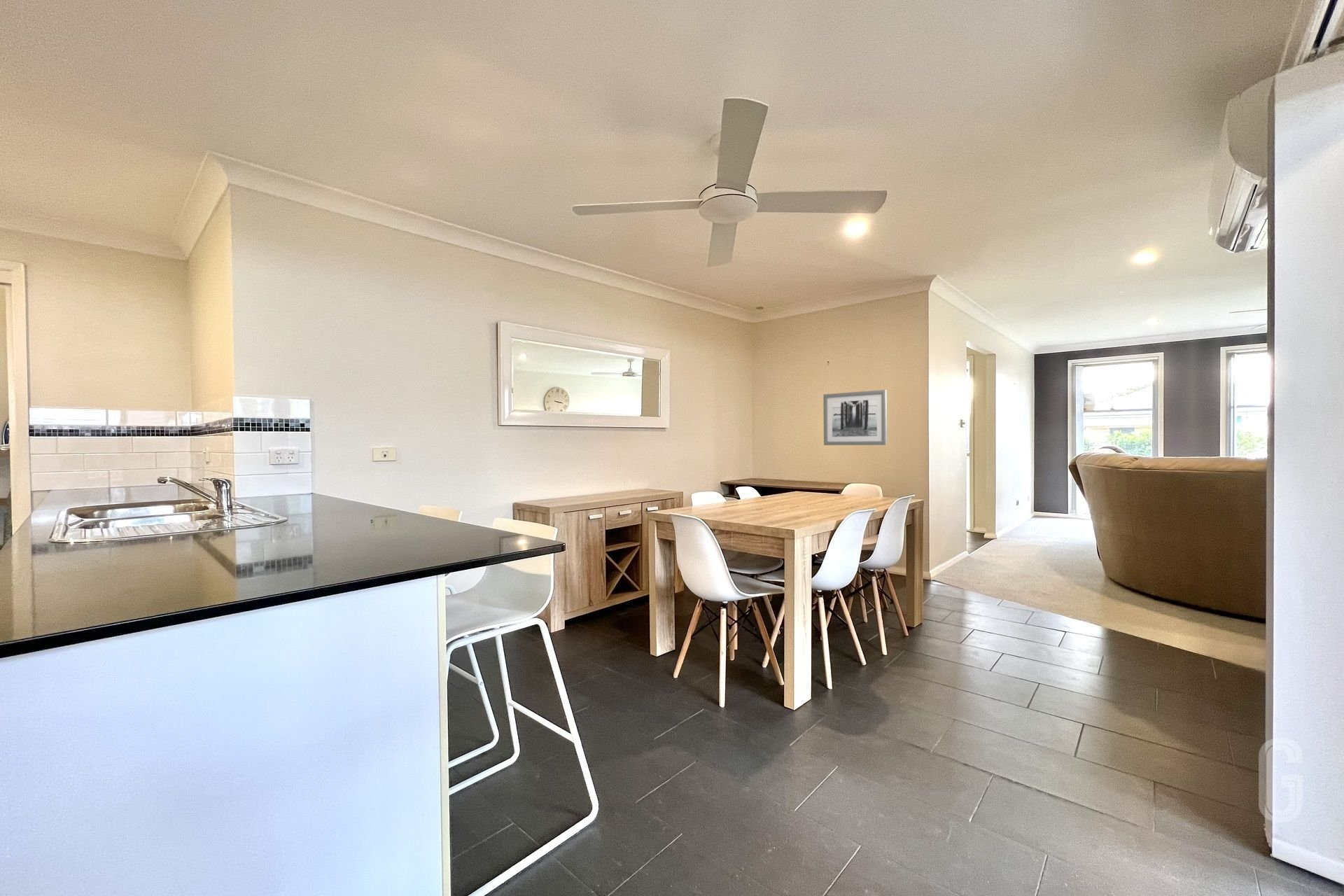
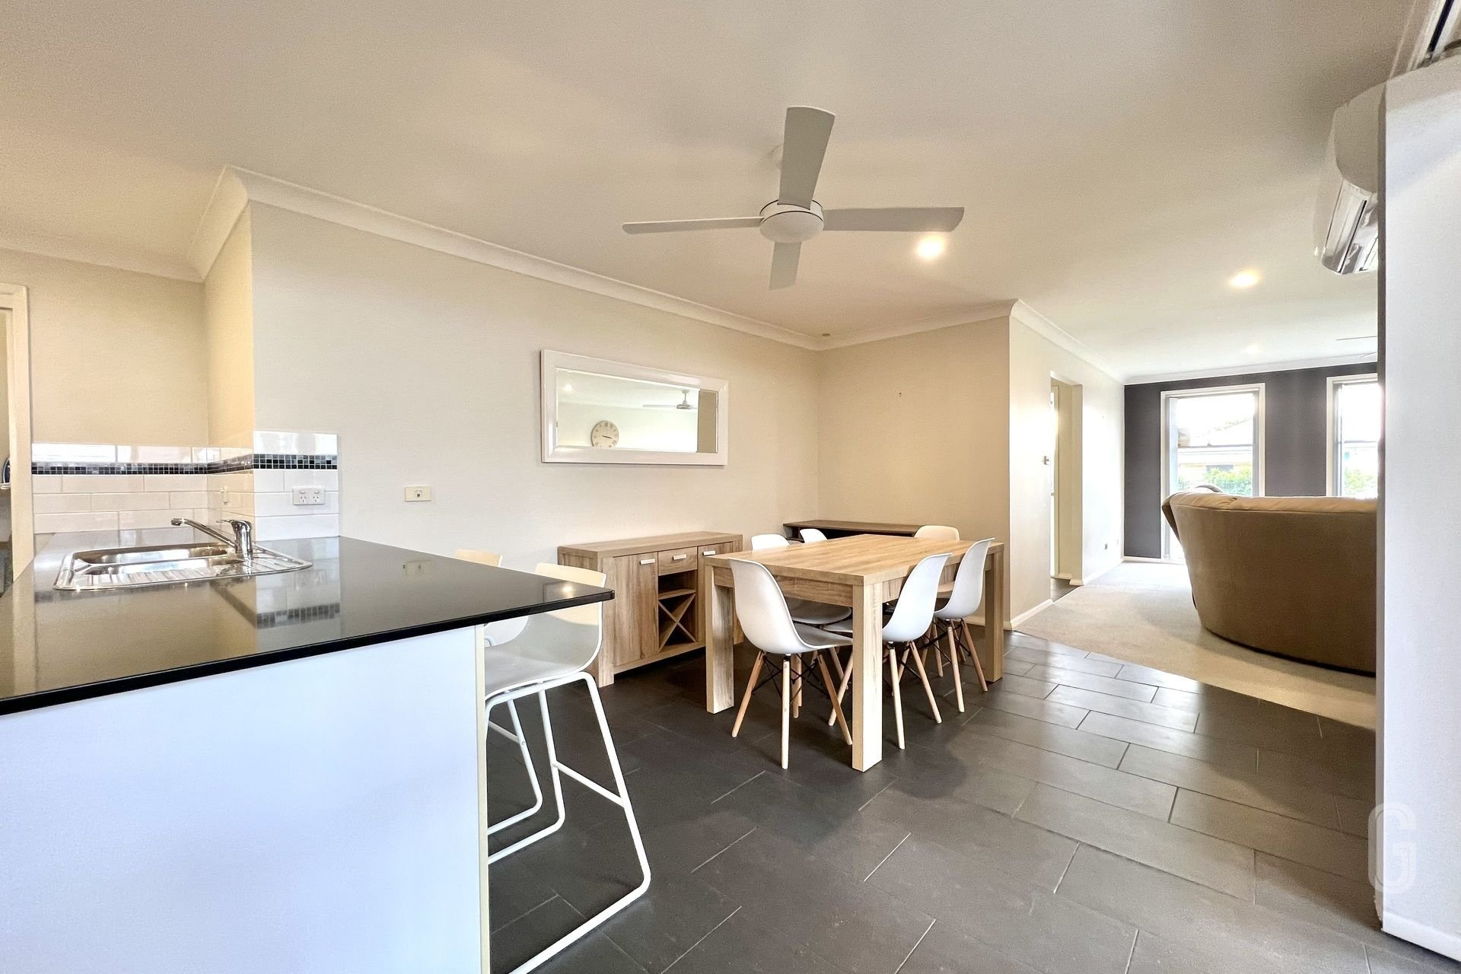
- wall art (853, 419)
